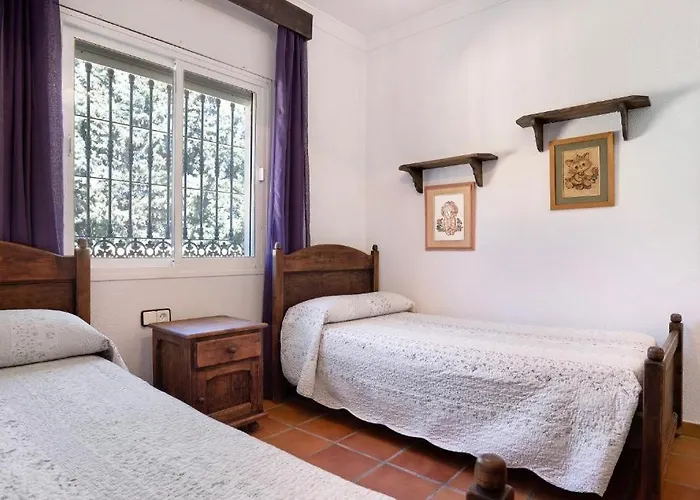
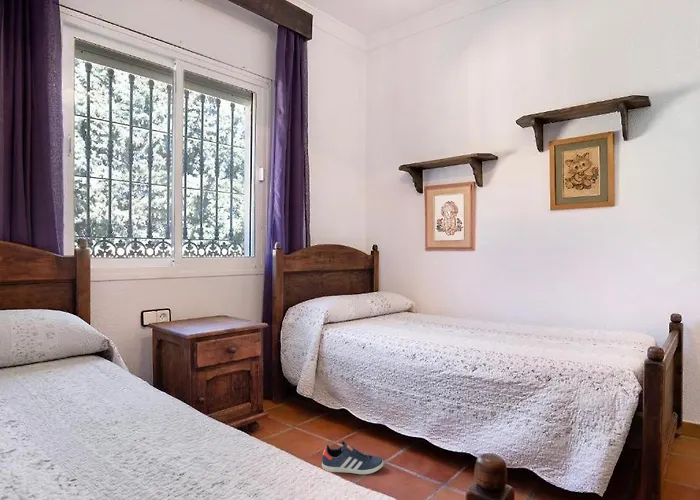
+ sneaker (352, 456)
